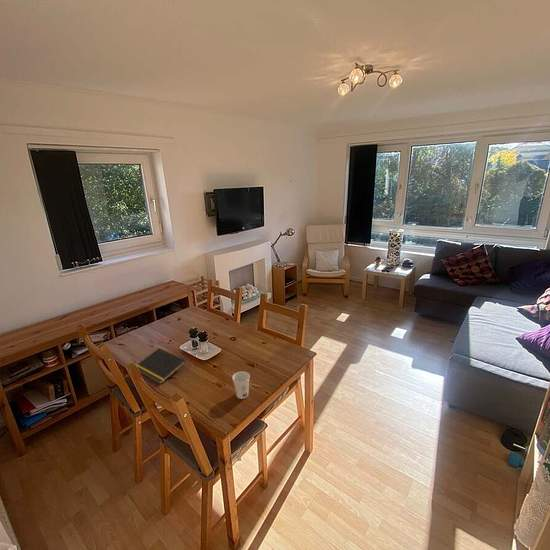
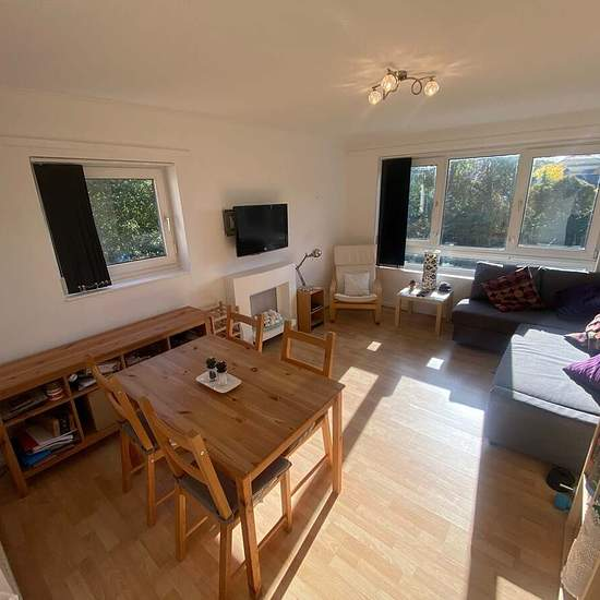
- notepad (159, 364)
- cup (241, 385)
